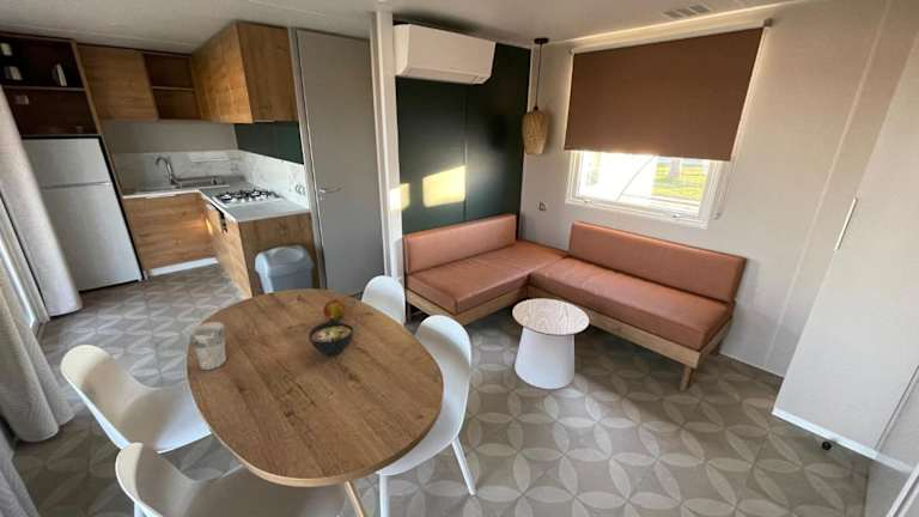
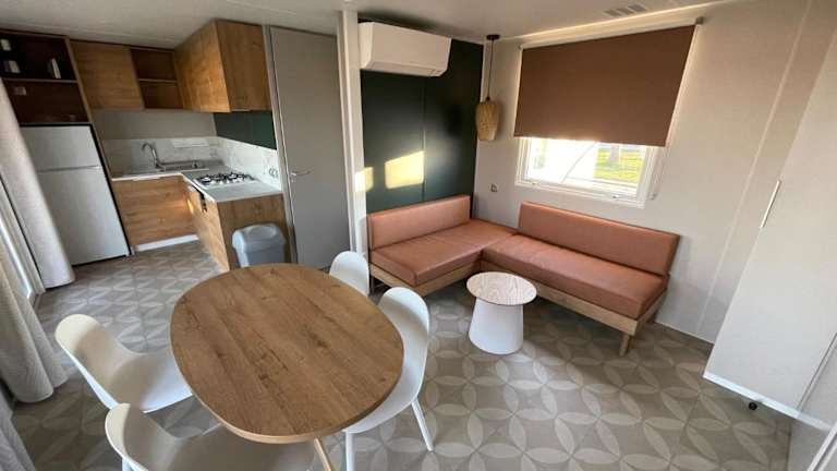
- cup (209, 346)
- bowl (331, 339)
- fruit (335, 311)
